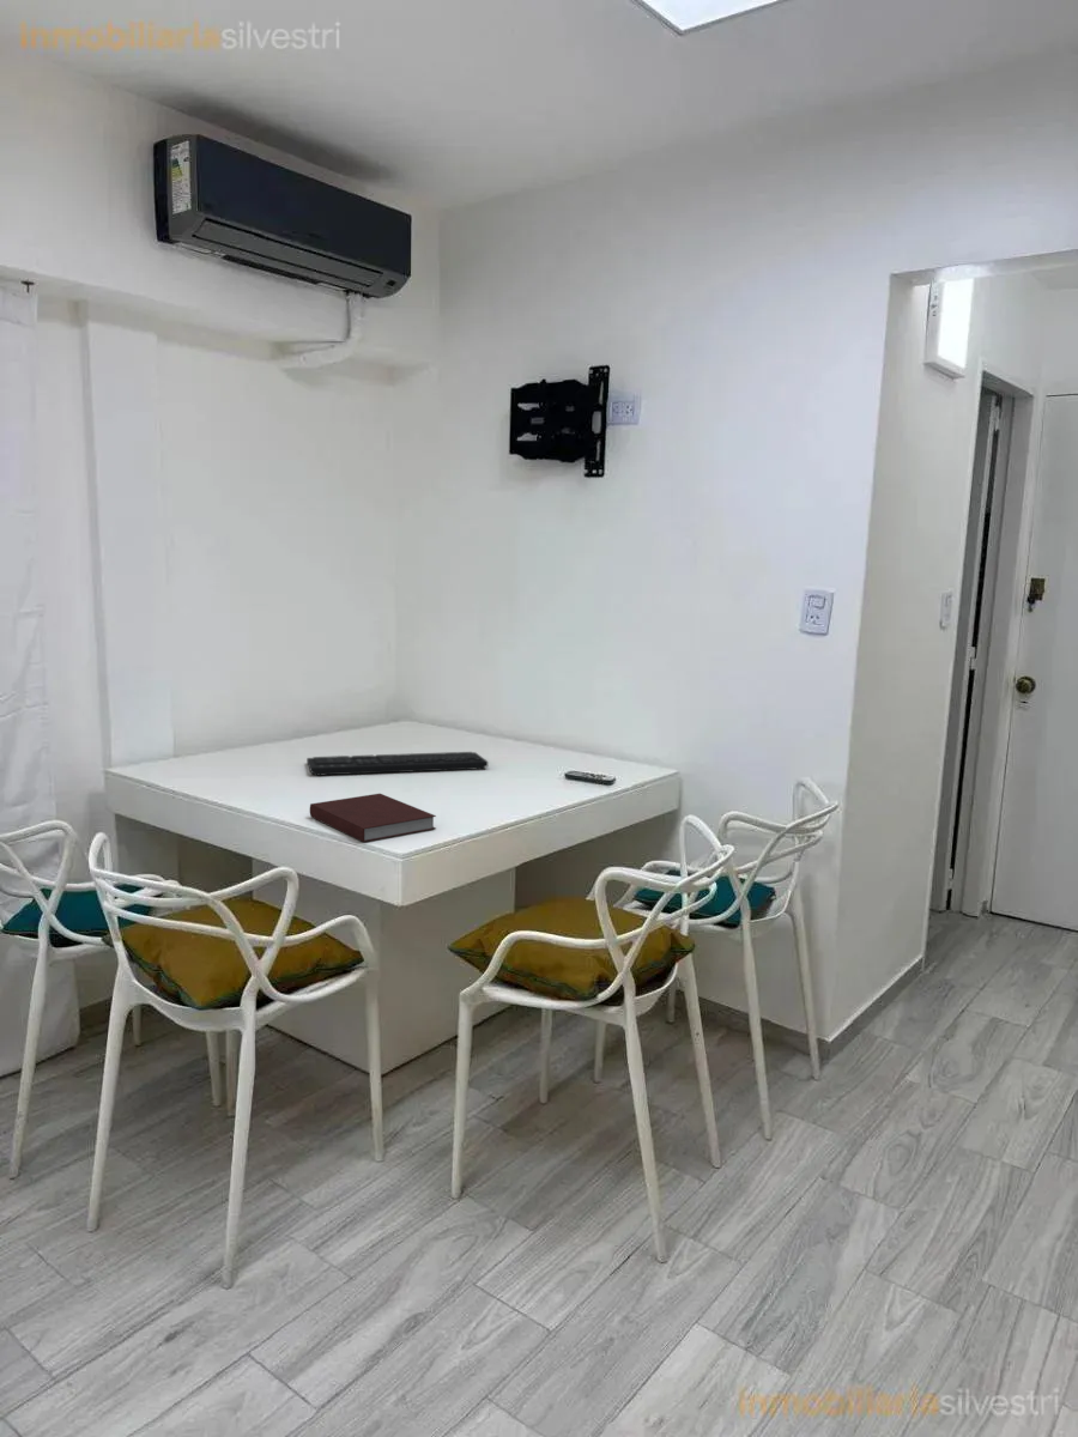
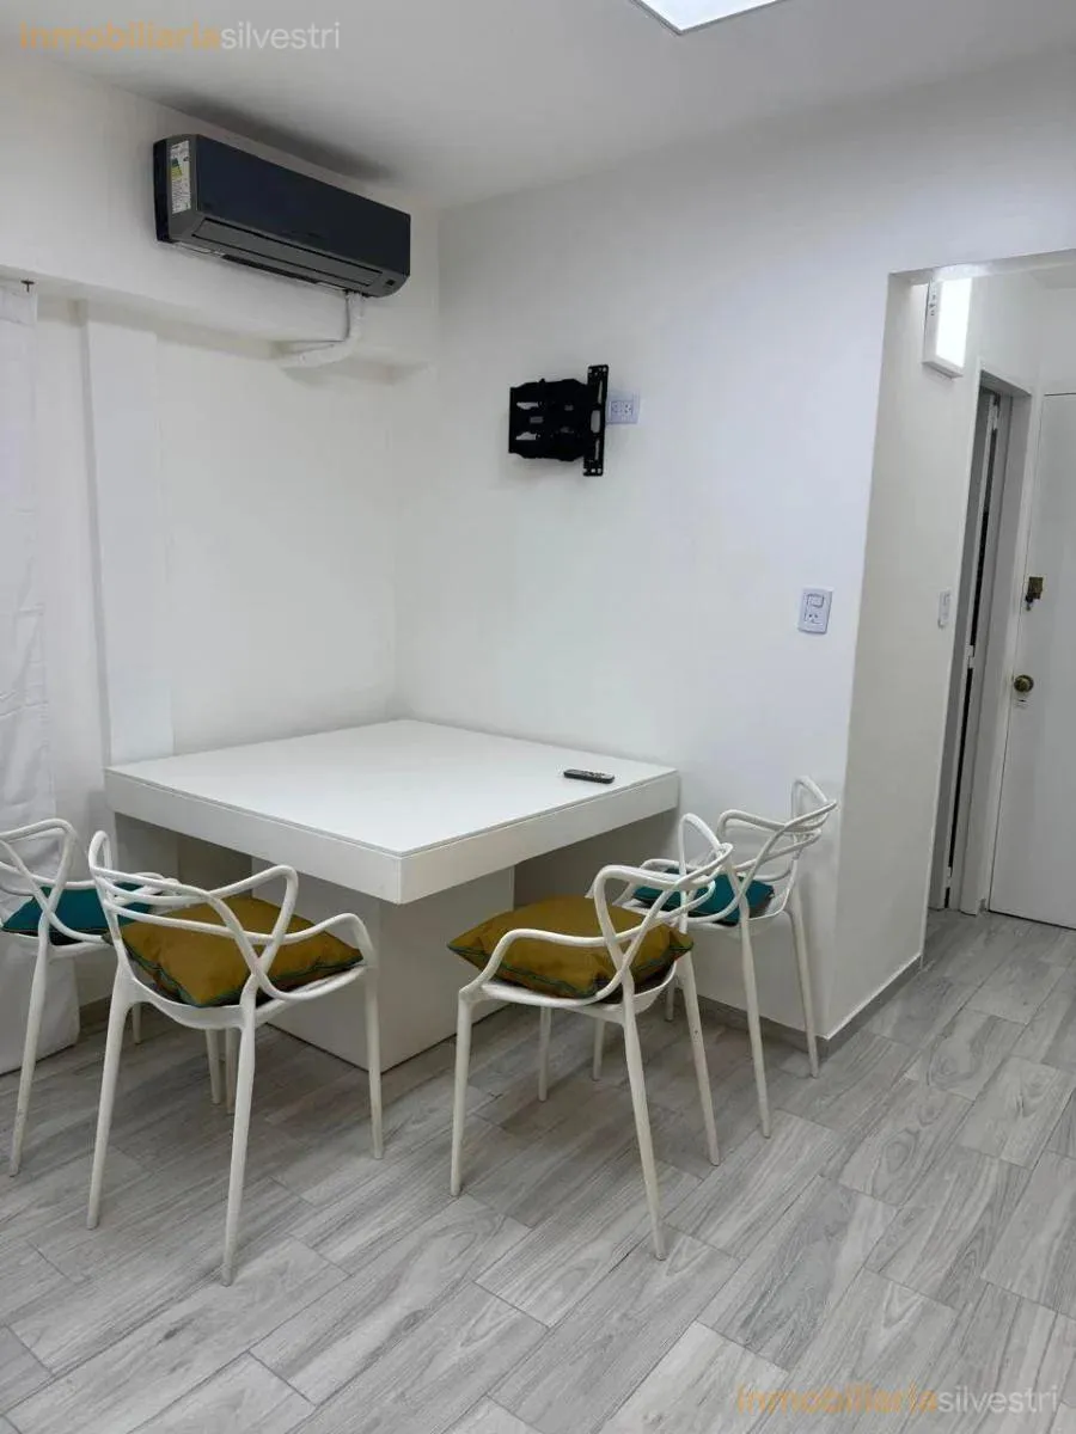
- keyboard (396, 760)
- notebook (371, 815)
